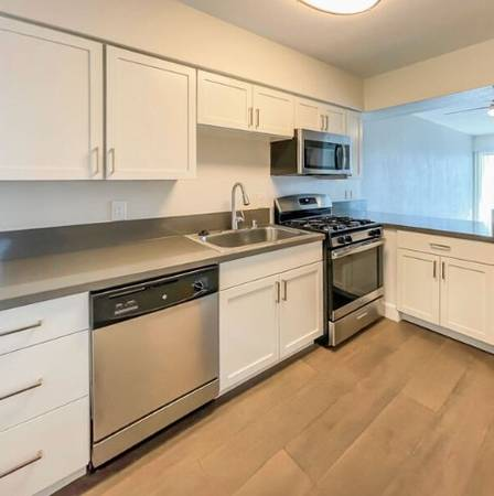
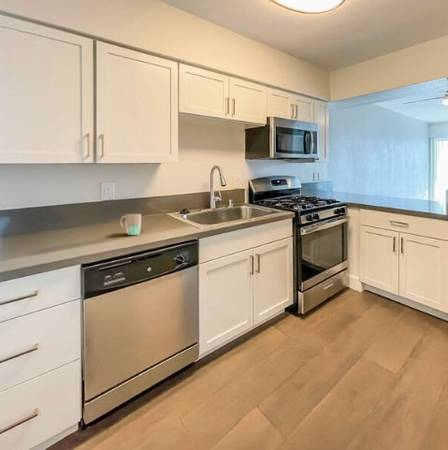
+ mug (130, 224)
